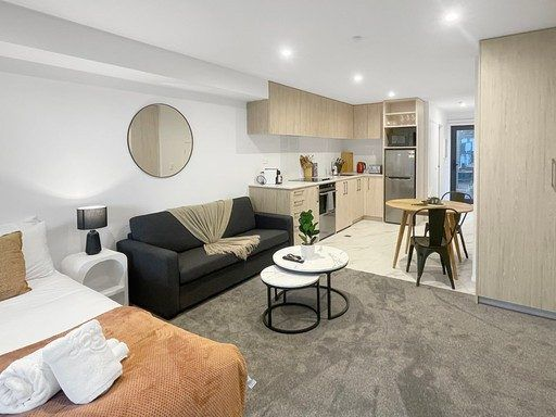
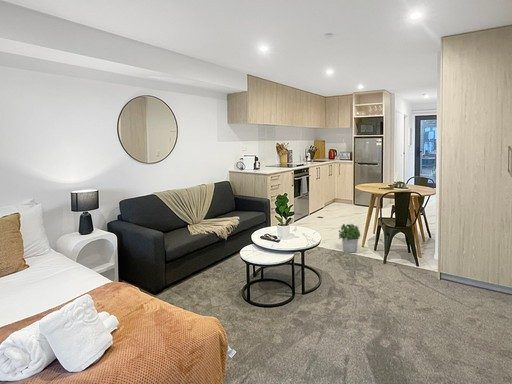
+ potted plant (348, 237)
